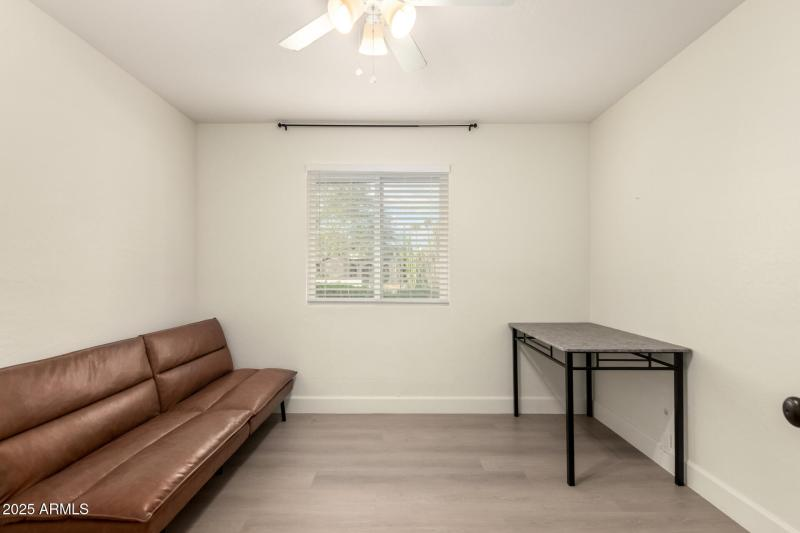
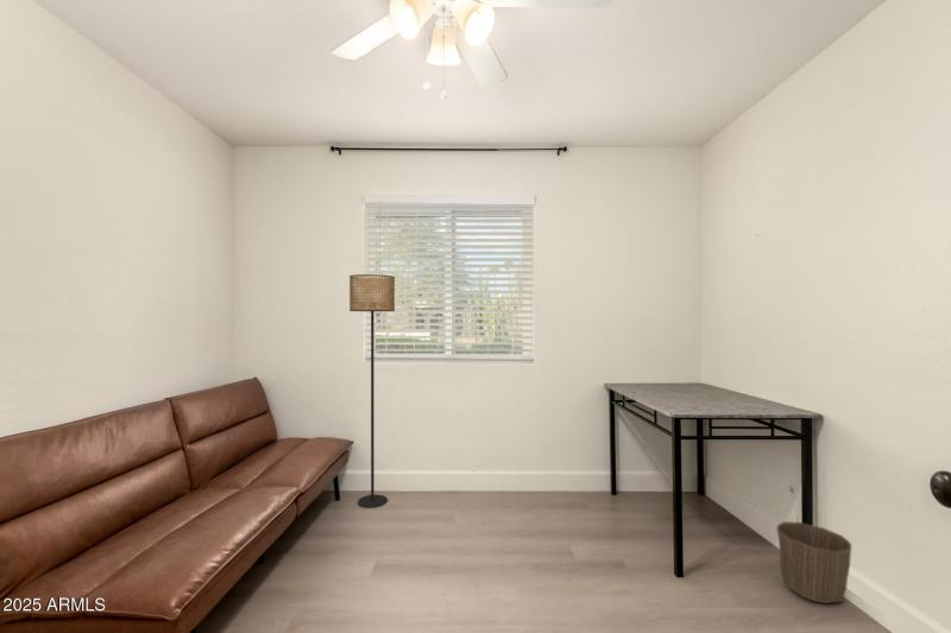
+ floor lamp (372, 388)
+ waste basket (812, 562)
